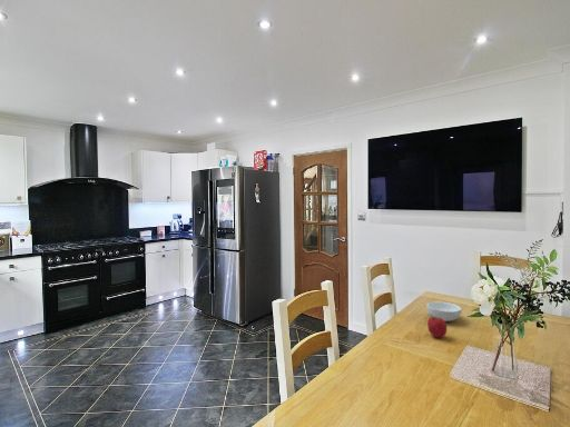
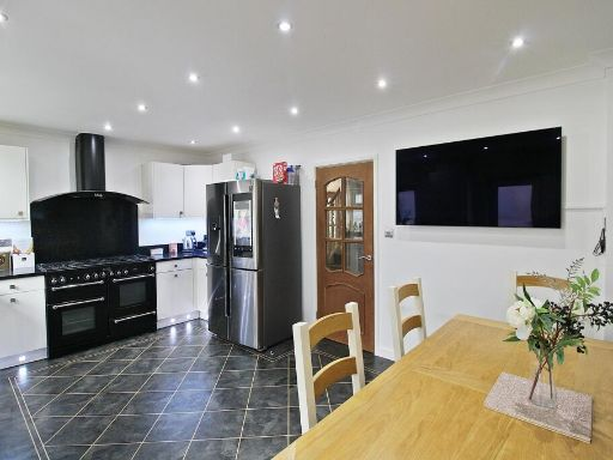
- fruit (436, 326)
- cereal bowl (443, 312)
